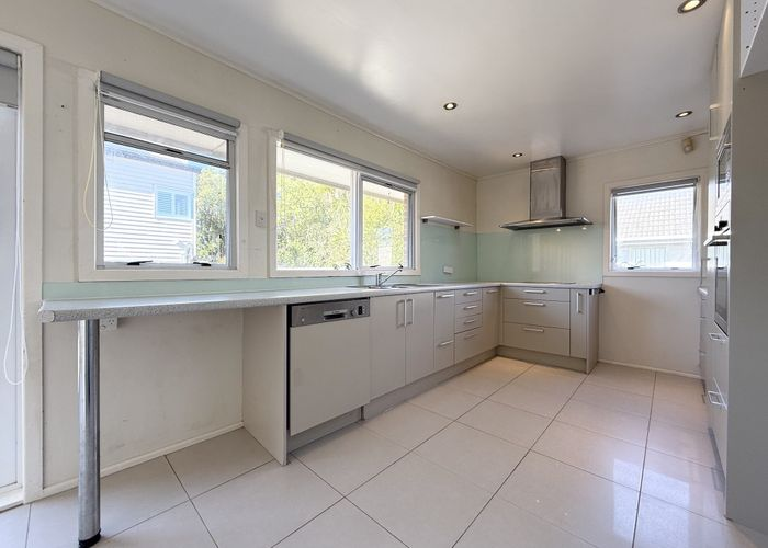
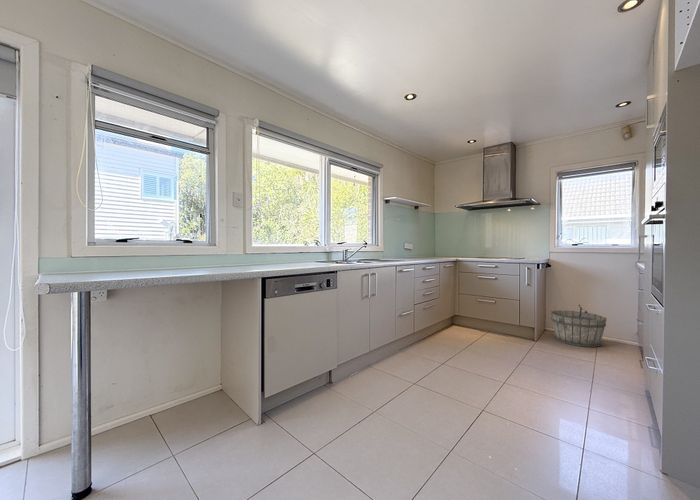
+ wooden bucket (577, 323)
